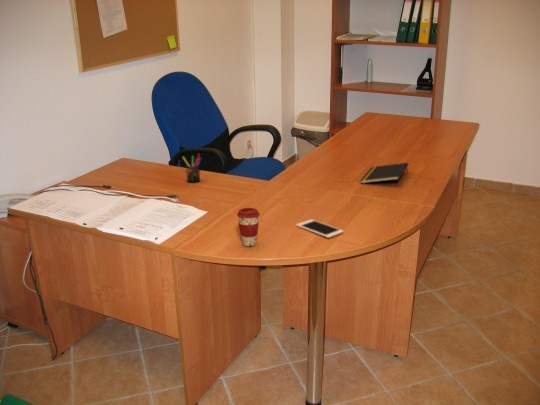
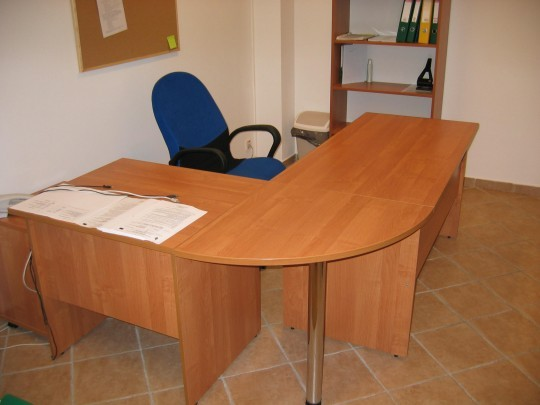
- cell phone (319, 228)
- coffee cup (248, 227)
- notepad (384, 172)
- pen holder (193, 166)
